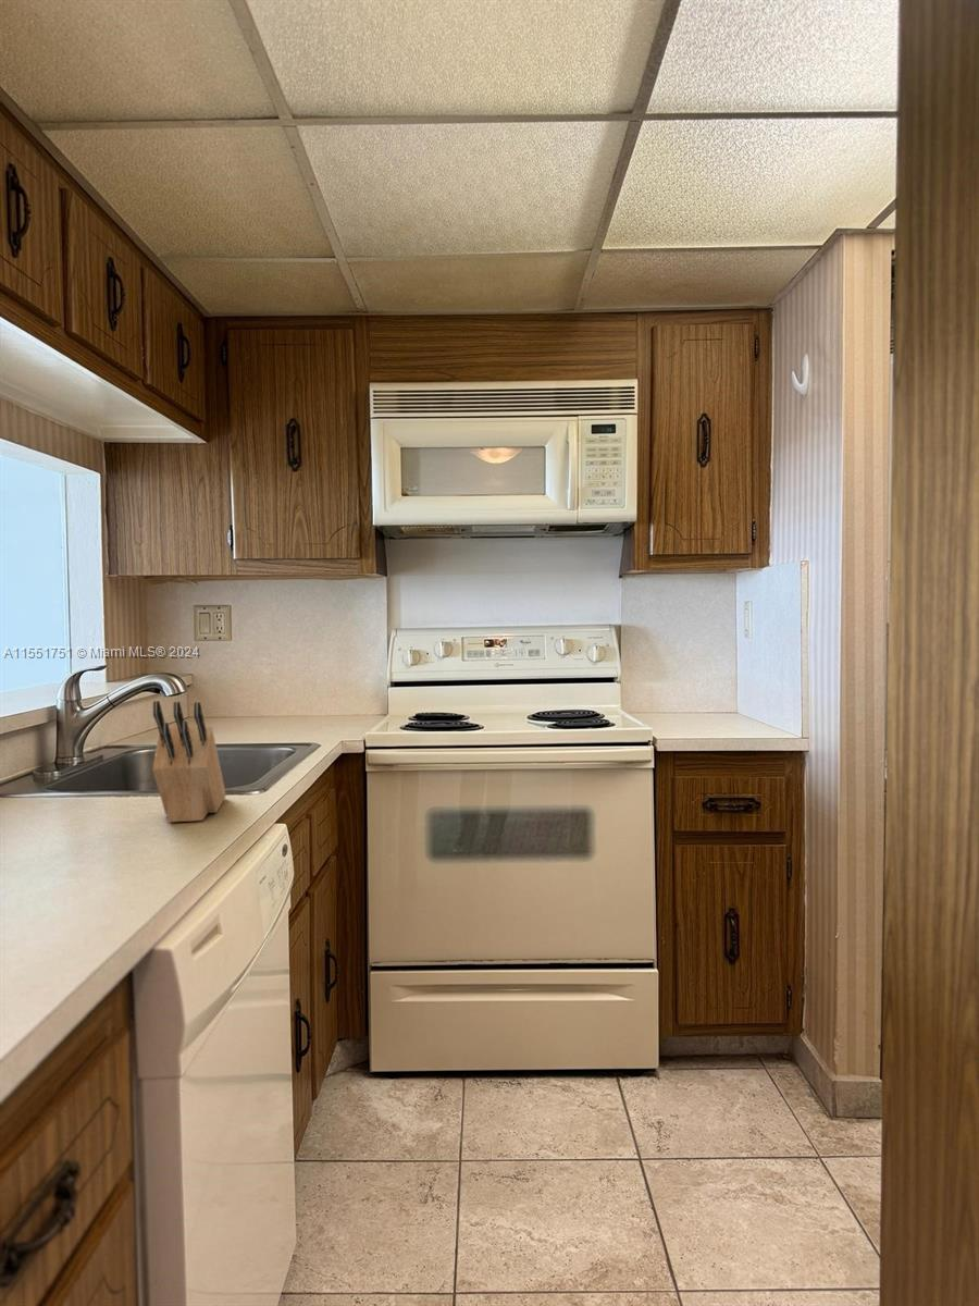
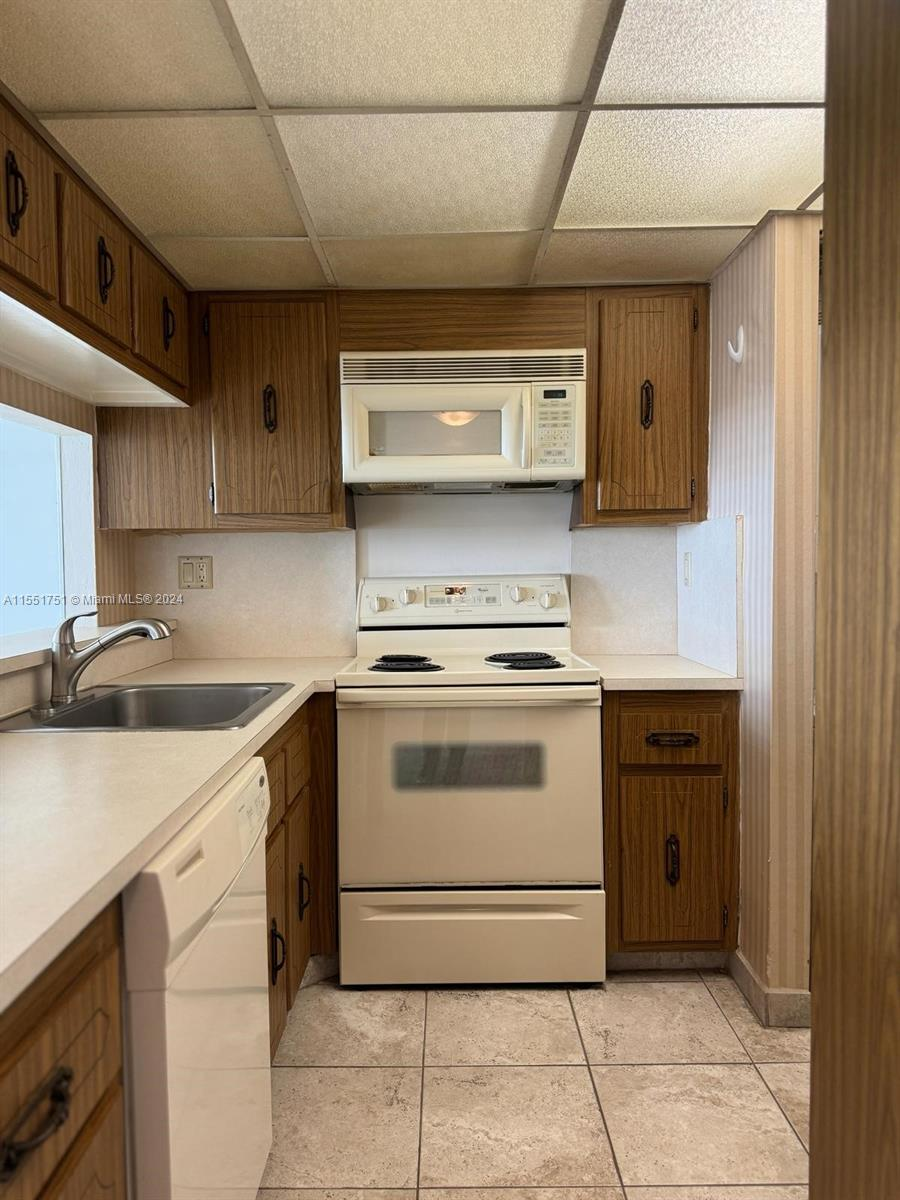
- knife block (189, 754)
